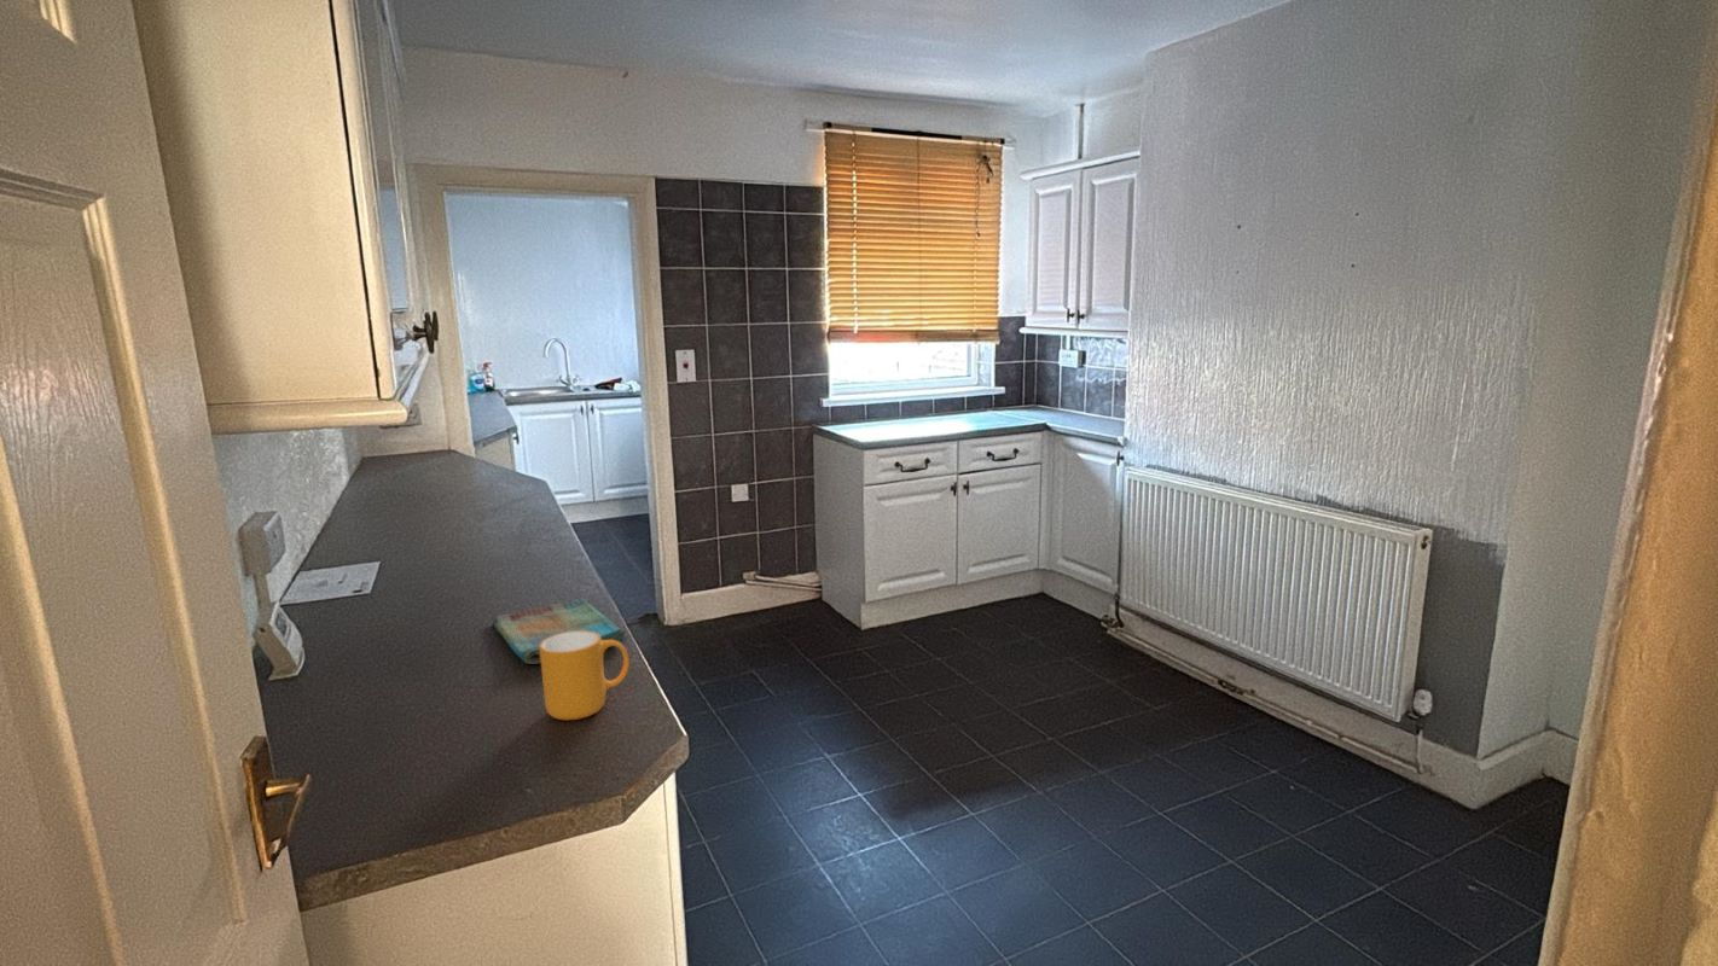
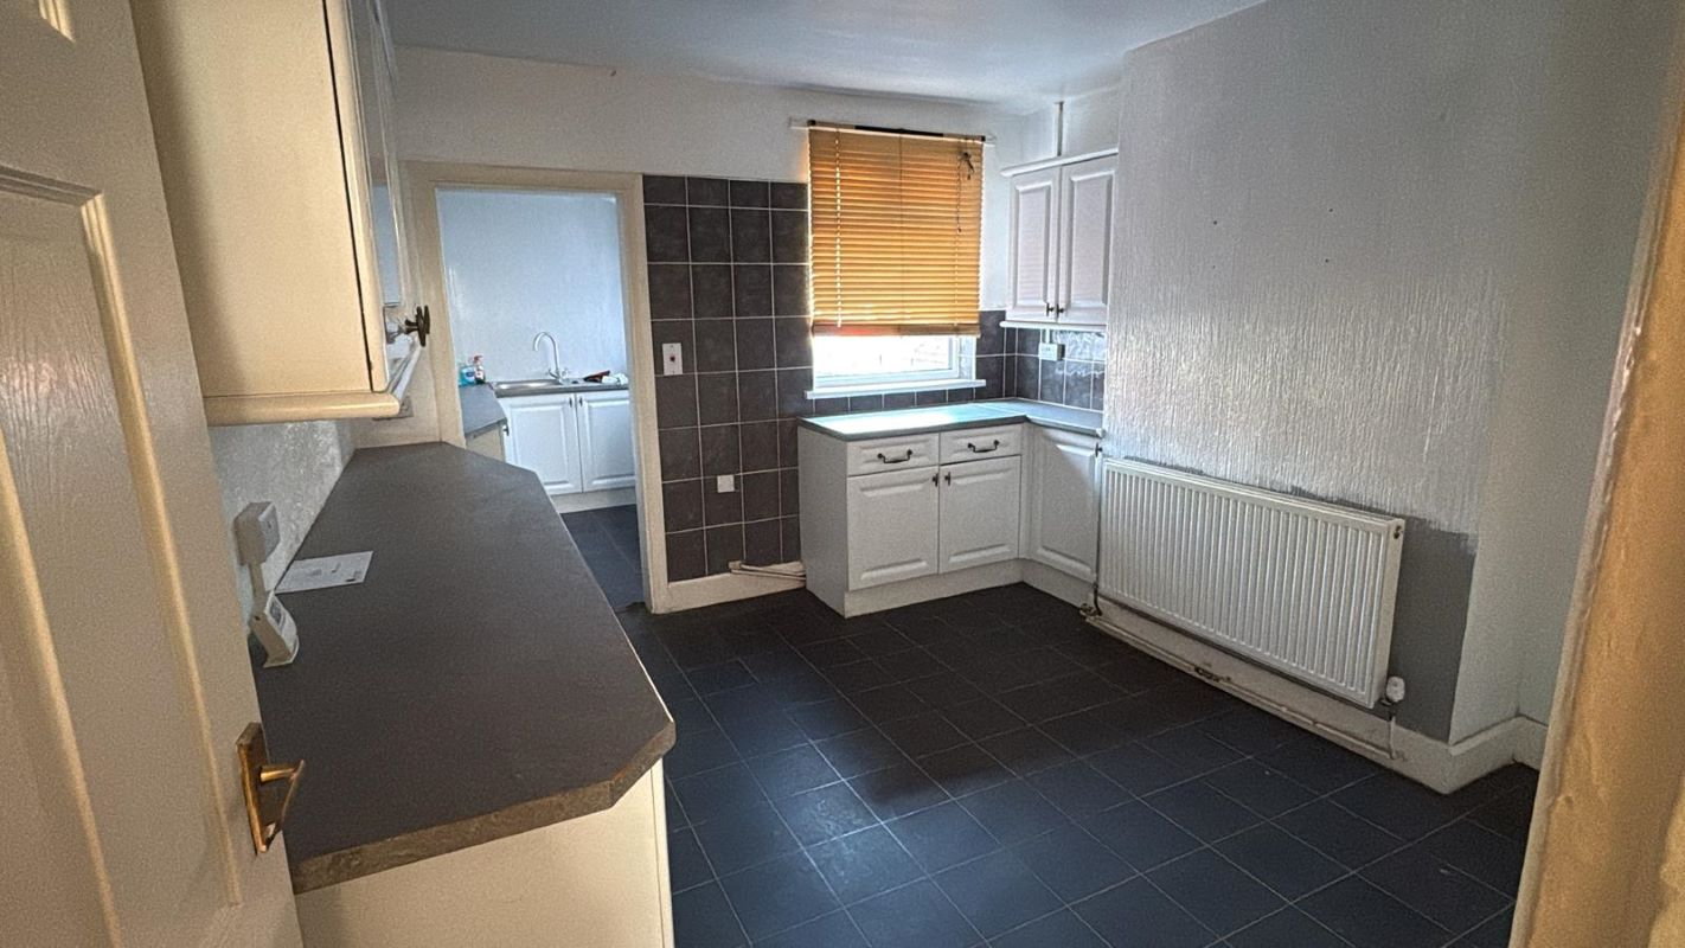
- mug (586, 673)
- dish towel (556, 627)
